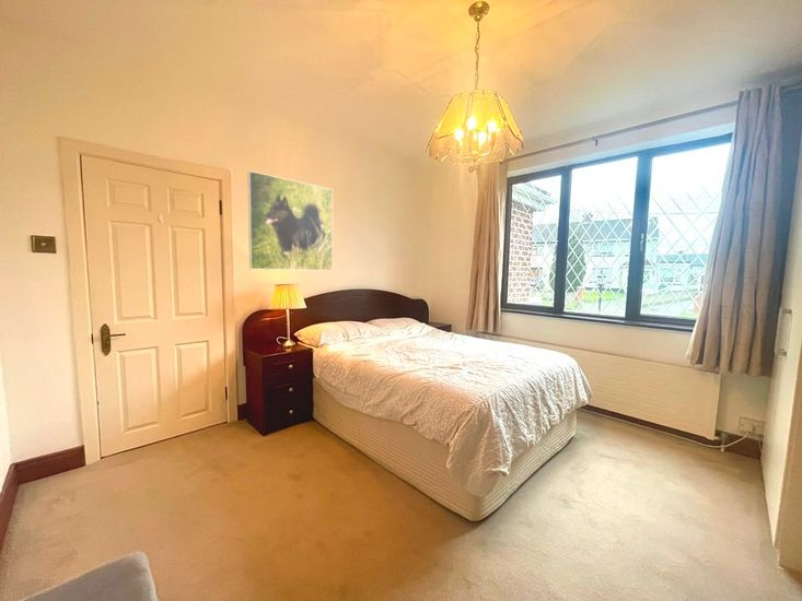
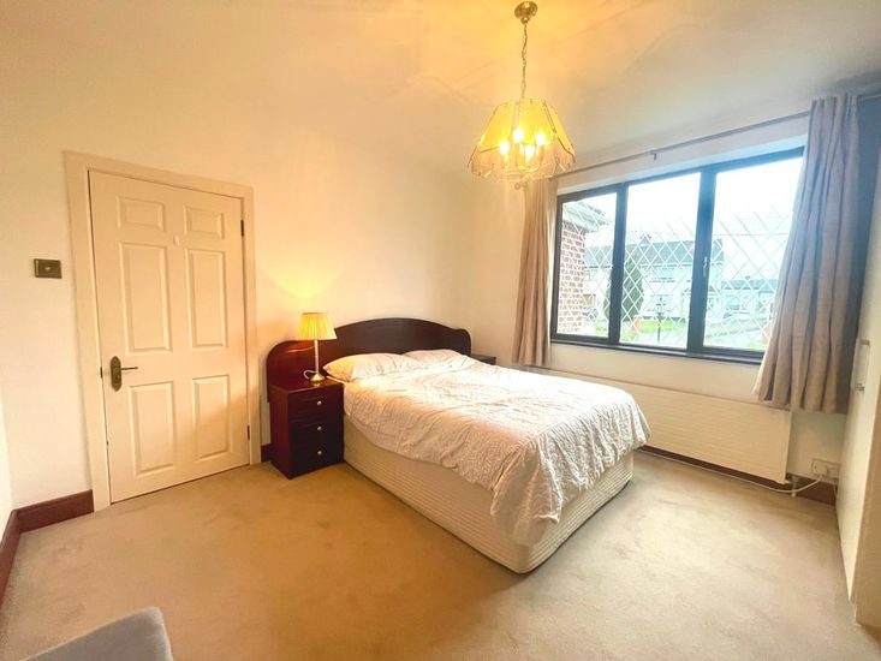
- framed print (294, 225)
